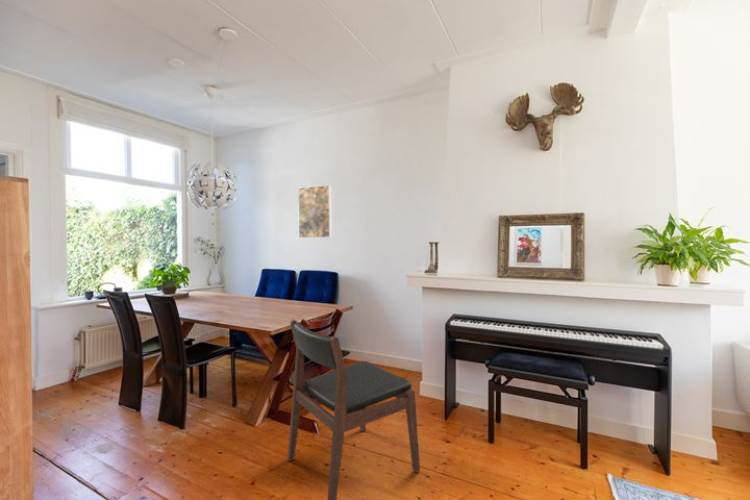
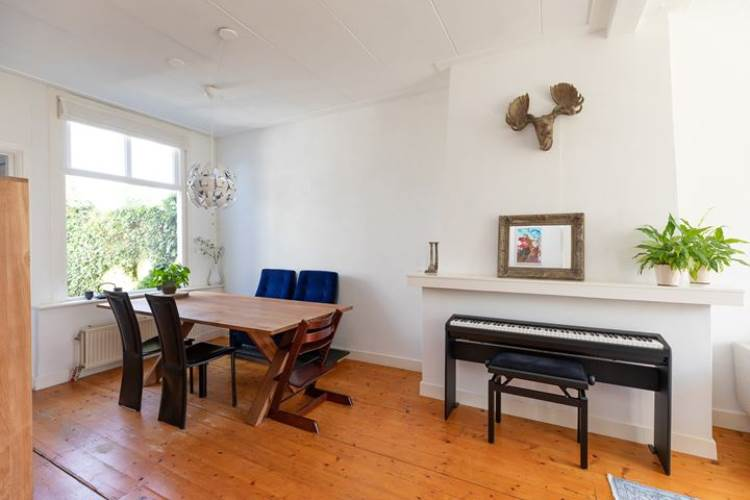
- dining chair (351, 392)
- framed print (314, 212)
